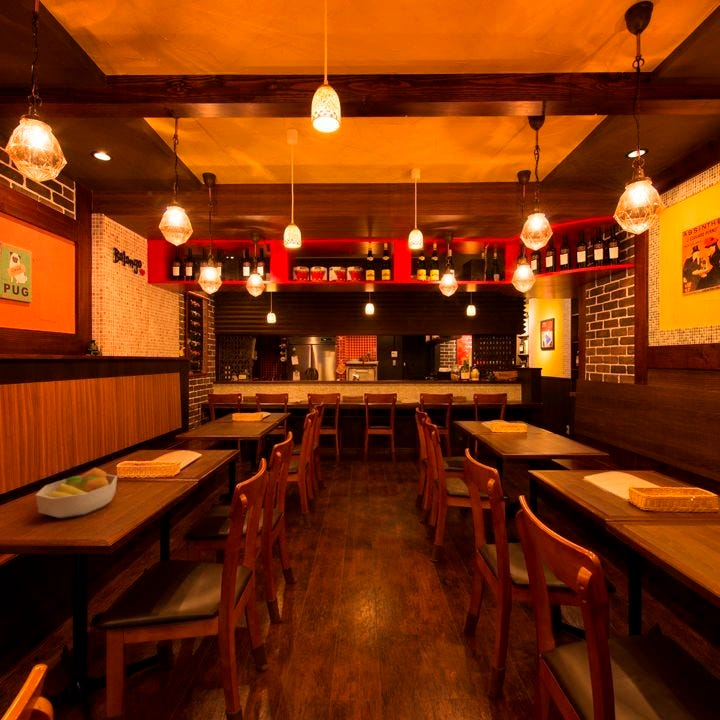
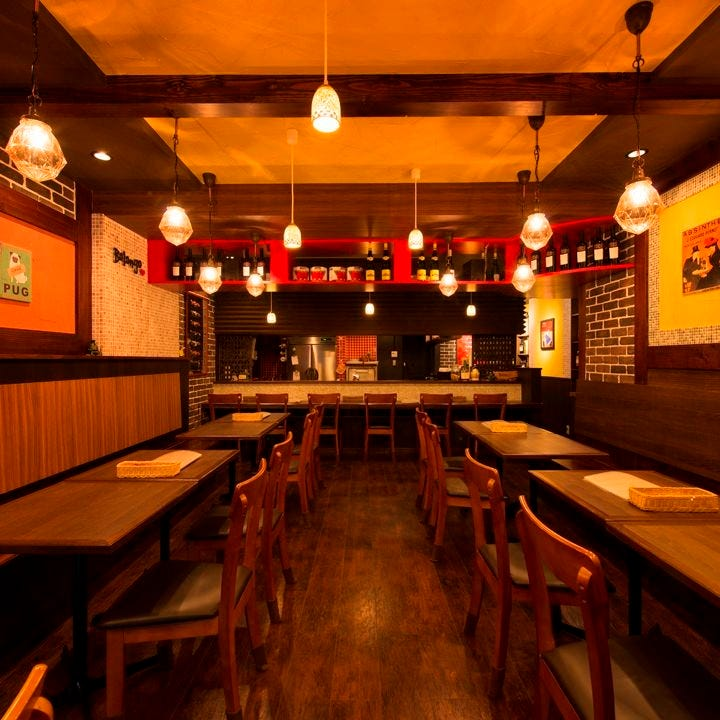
- fruit bowl (79, 491)
